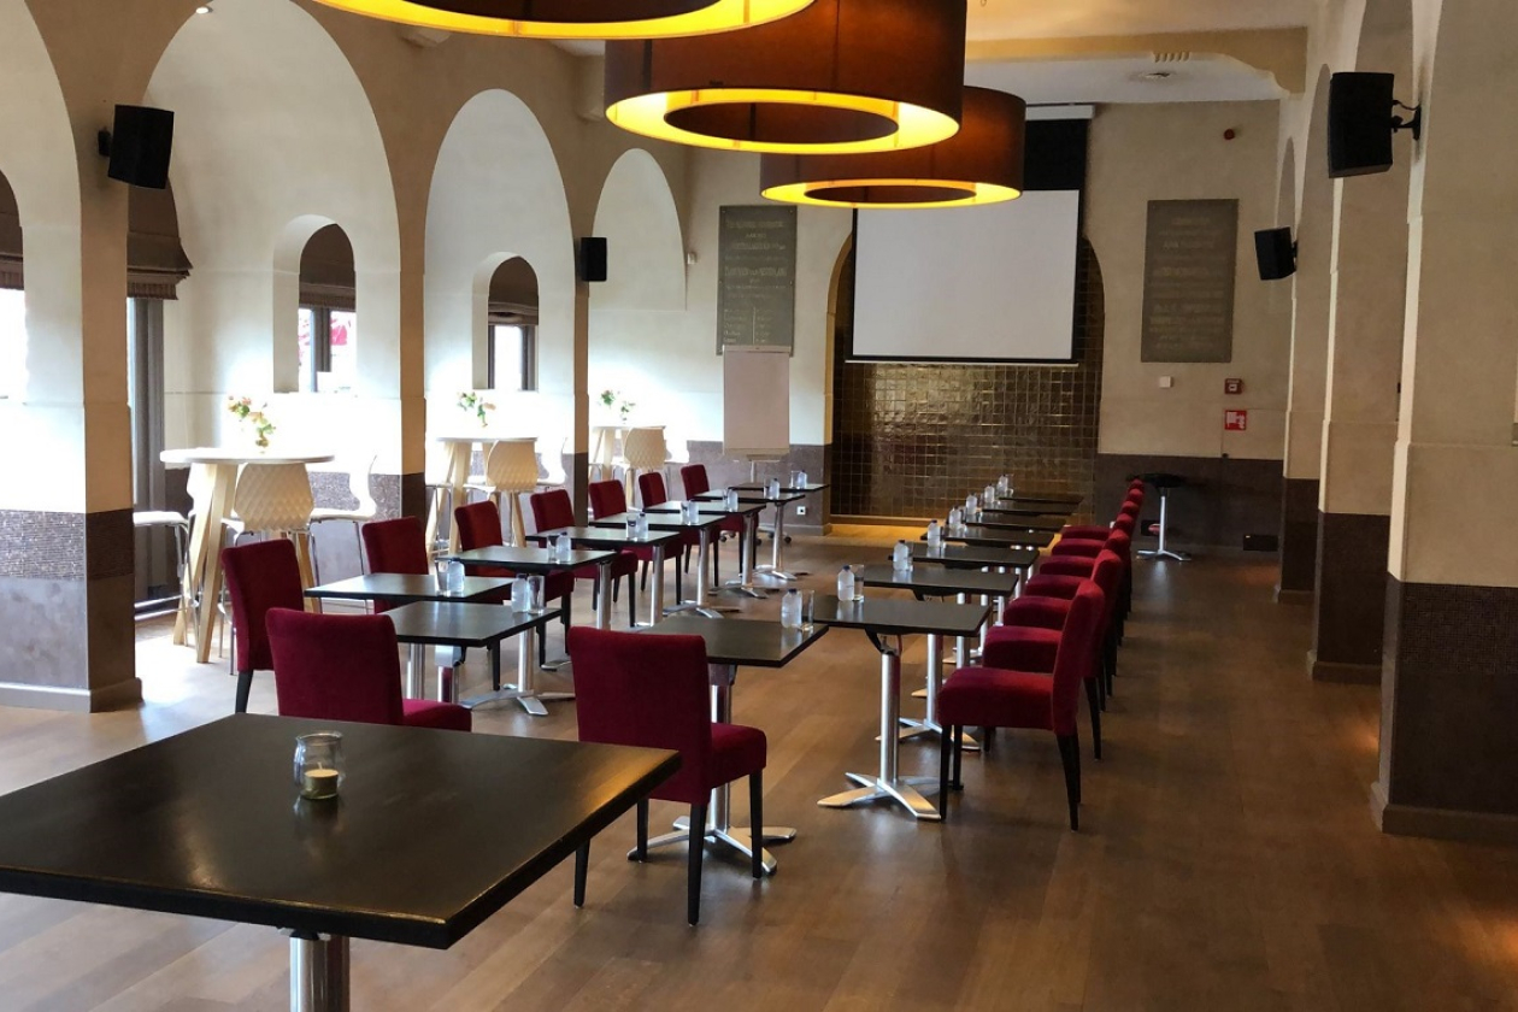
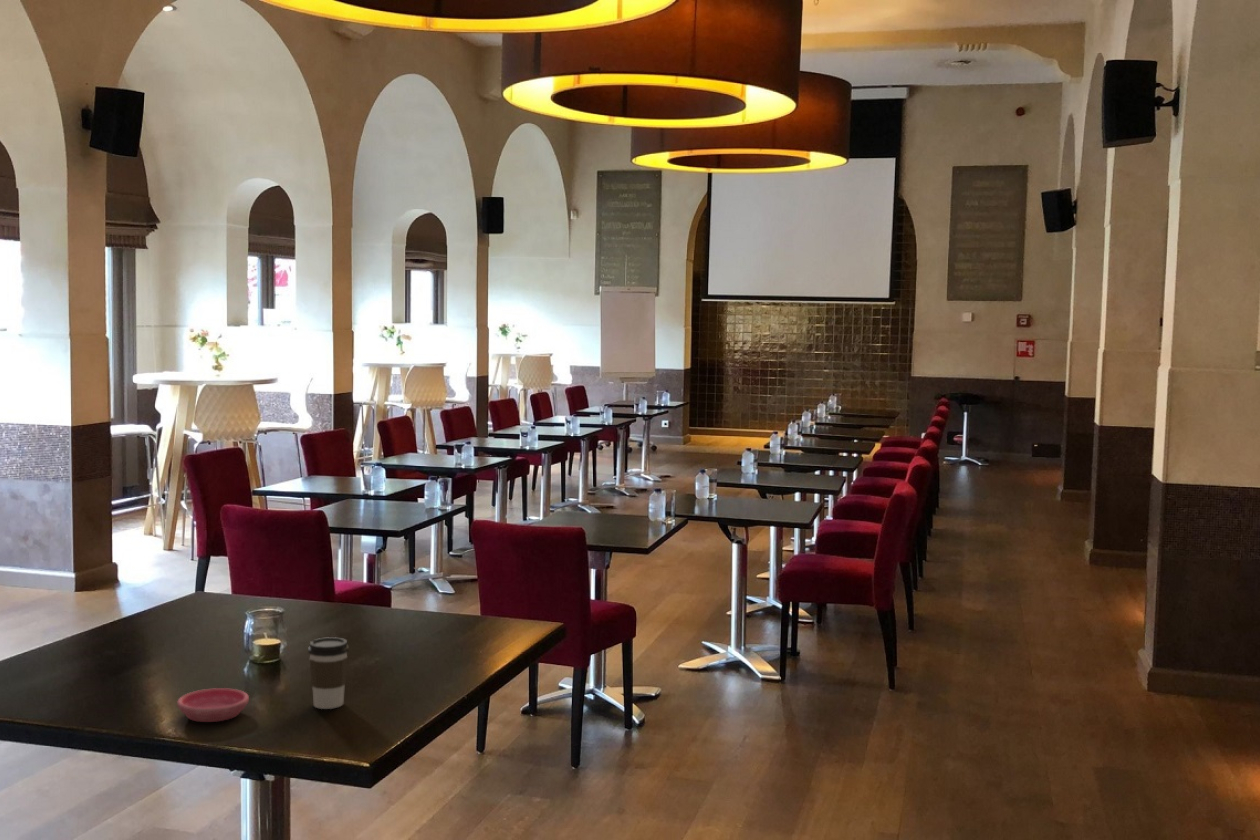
+ coffee cup (328, 673)
+ saucer (213, 706)
